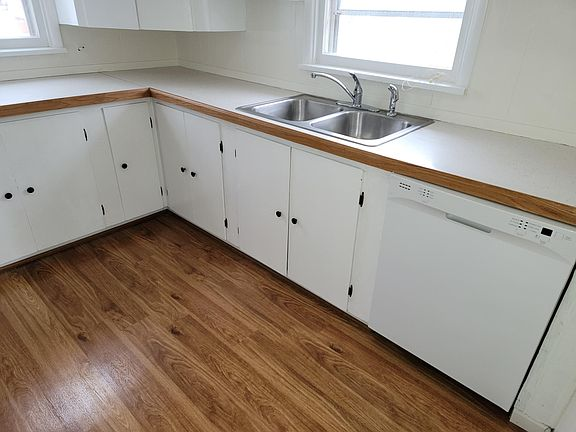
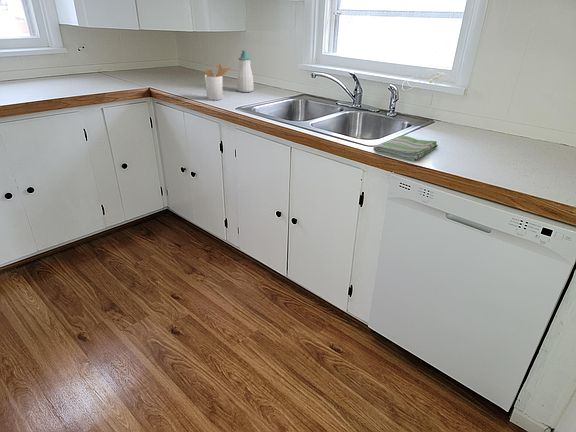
+ dish towel (406, 145)
+ utensil holder (217, 82)
+ soap bottle (245, 71)
